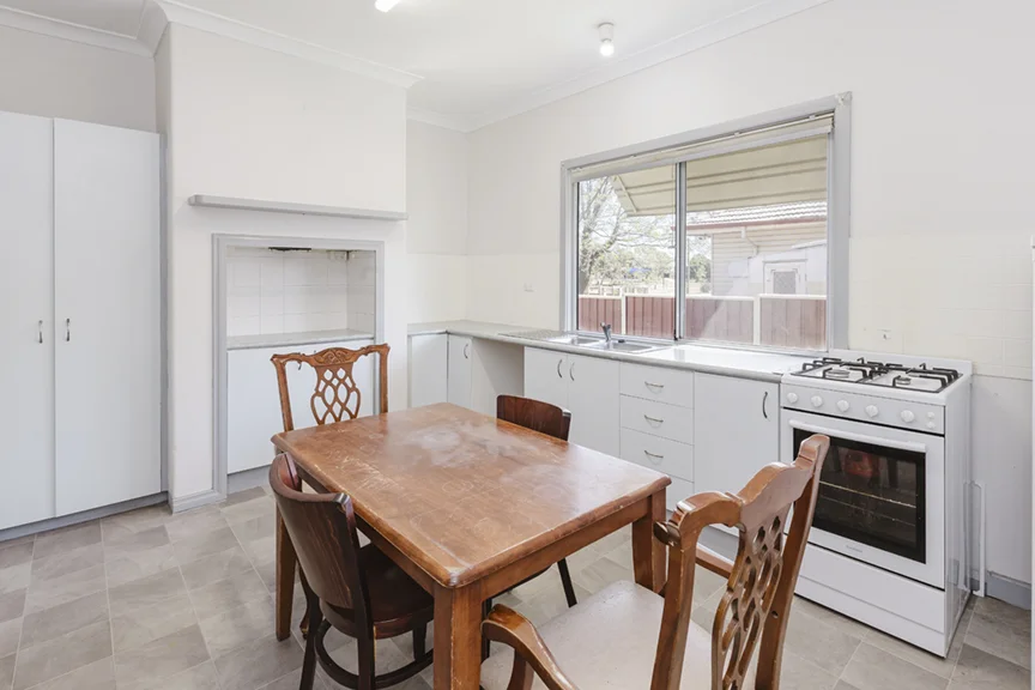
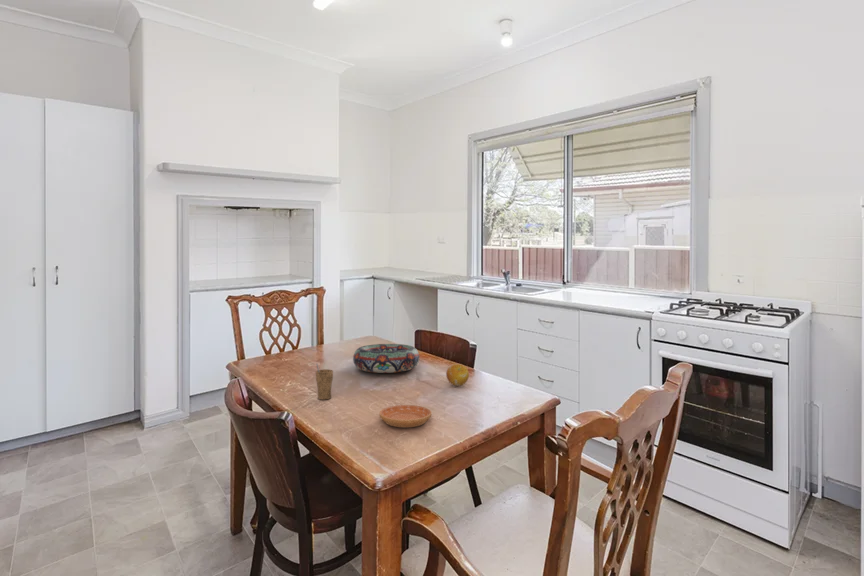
+ cup (324, 381)
+ saucer (405, 416)
+ fruit (457, 374)
+ decorative bowl (386, 358)
